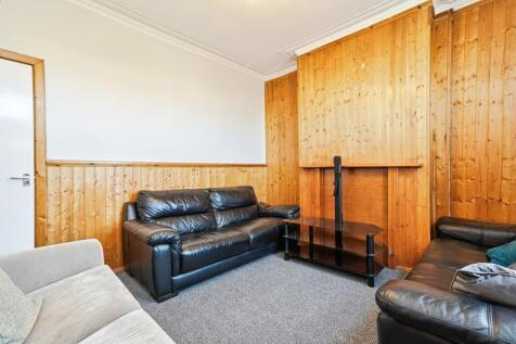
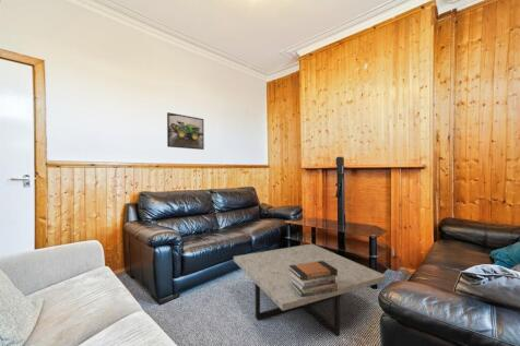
+ coffee table (295, 290)
+ book stack (312, 277)
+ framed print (186, 132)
